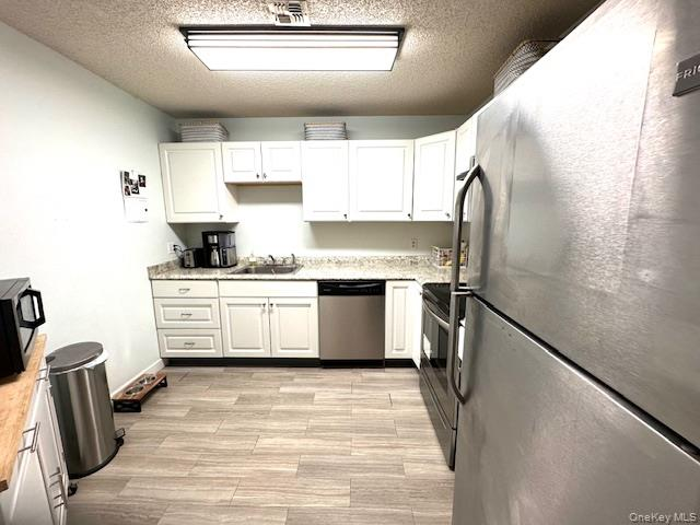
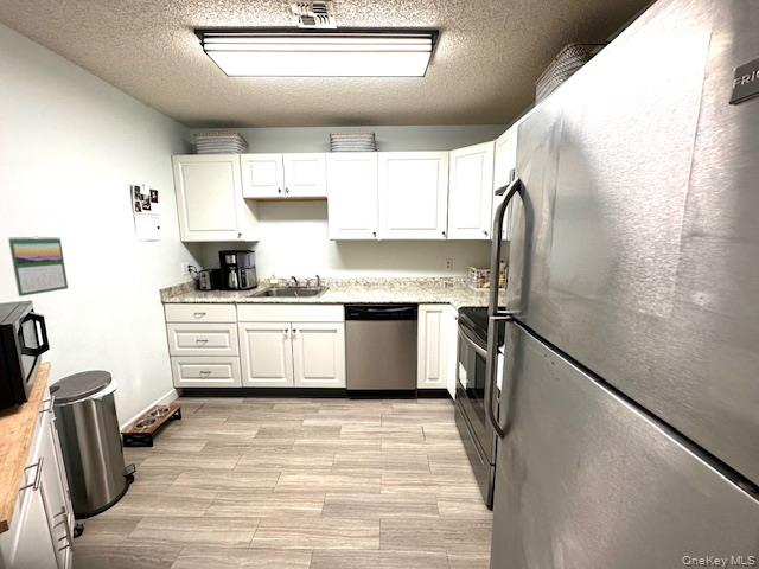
+ calendar (40, 264)
